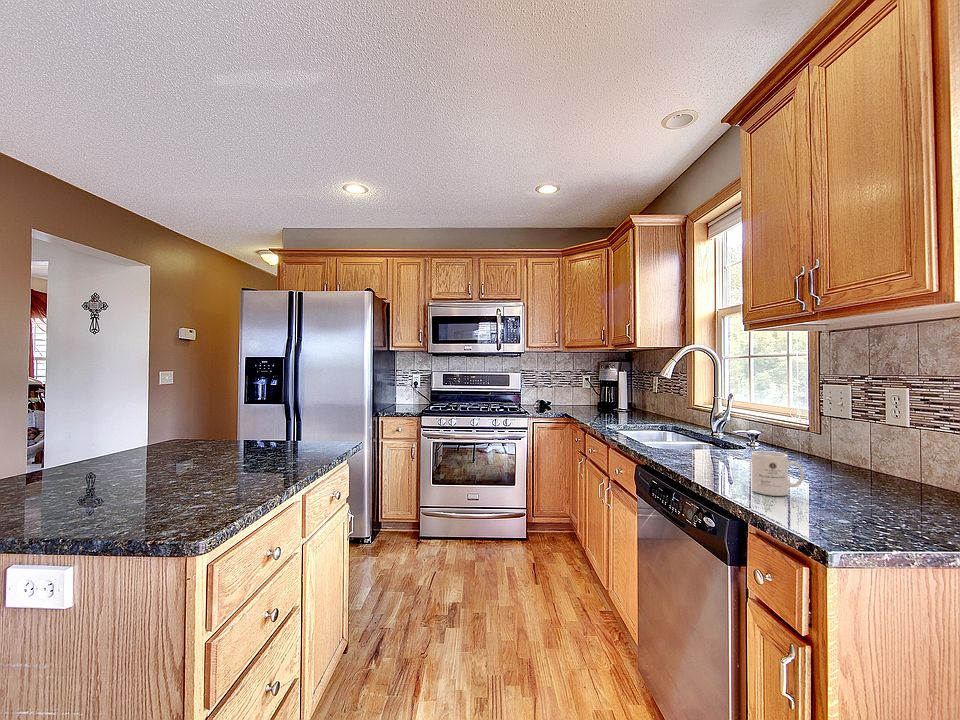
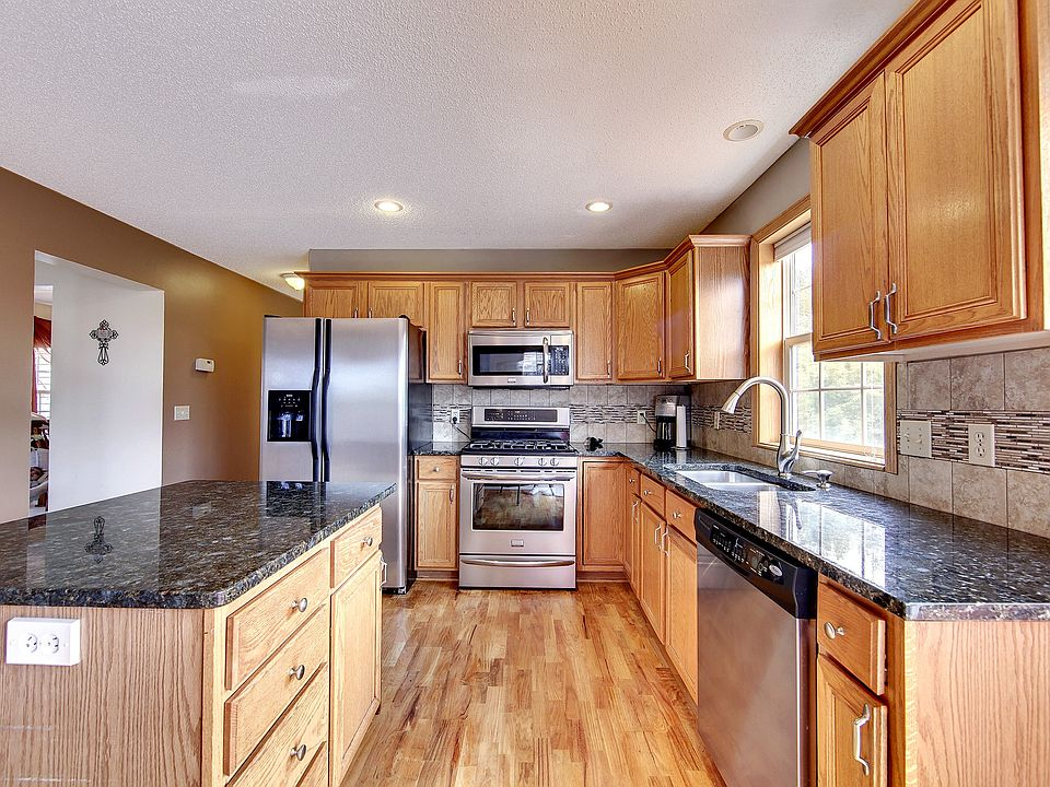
- mug (777, 473)
